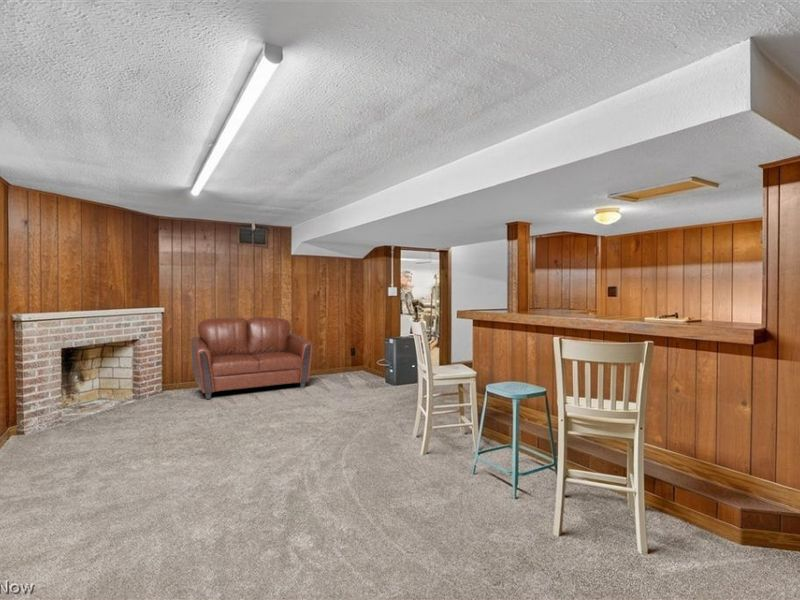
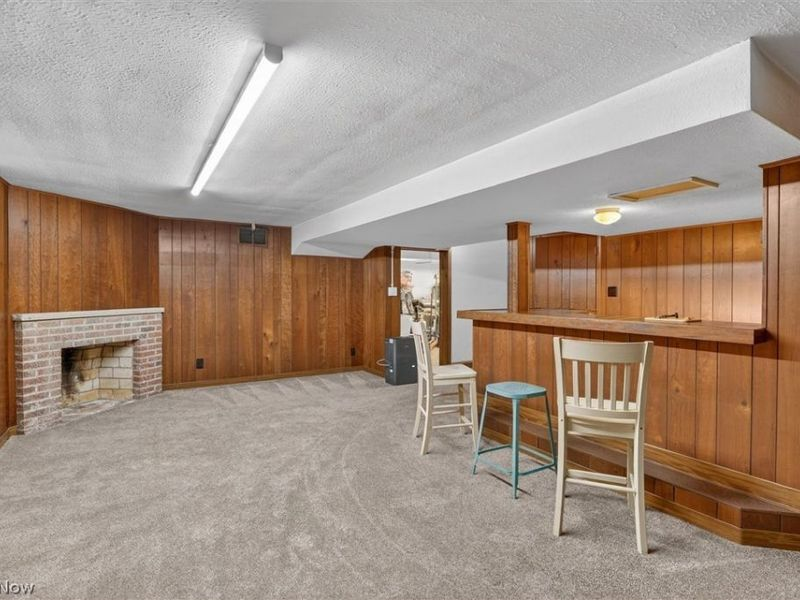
- sofa (251, 353)
